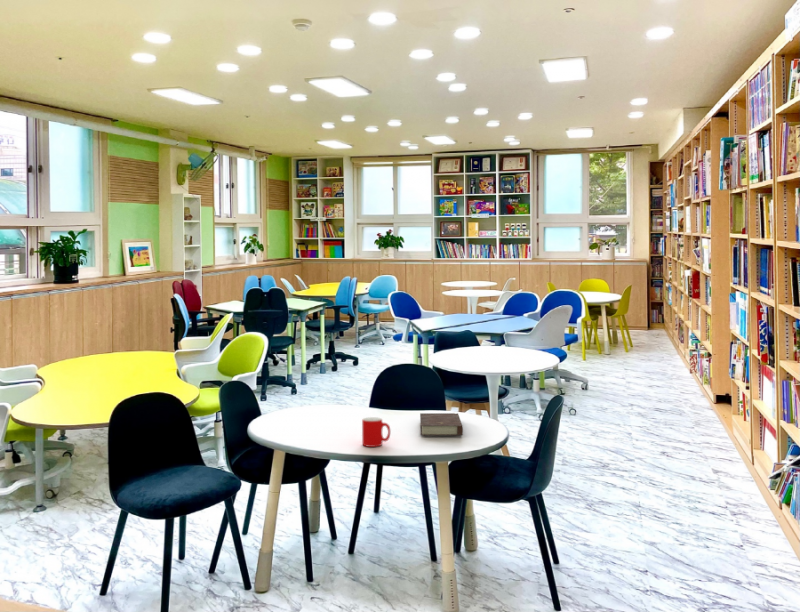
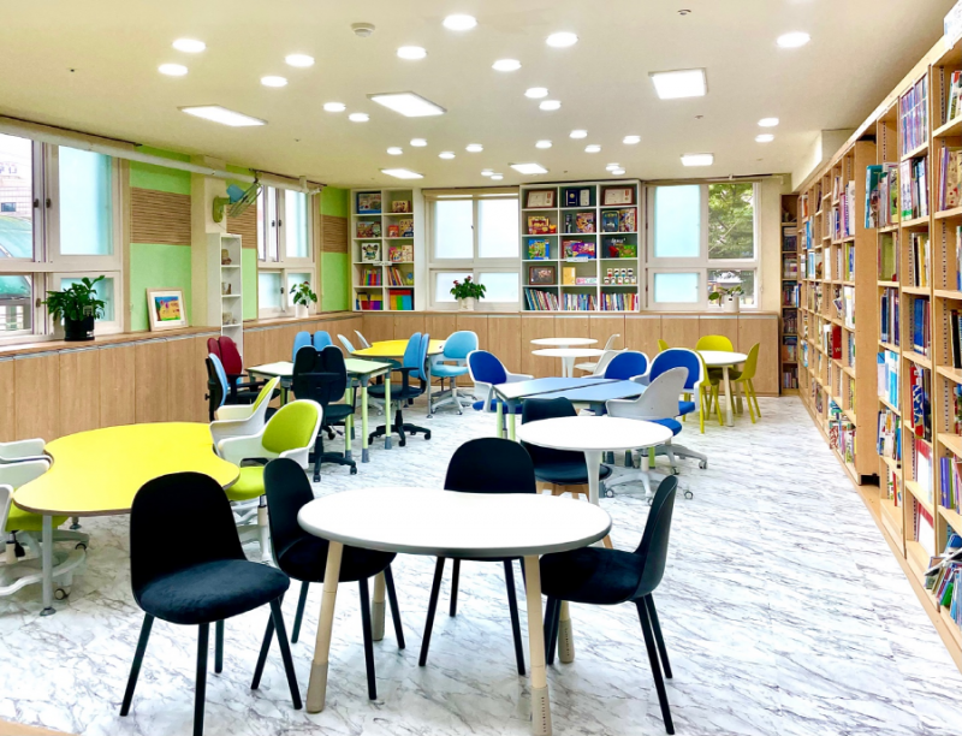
- book (440, 423)
- cup (376, 431)
